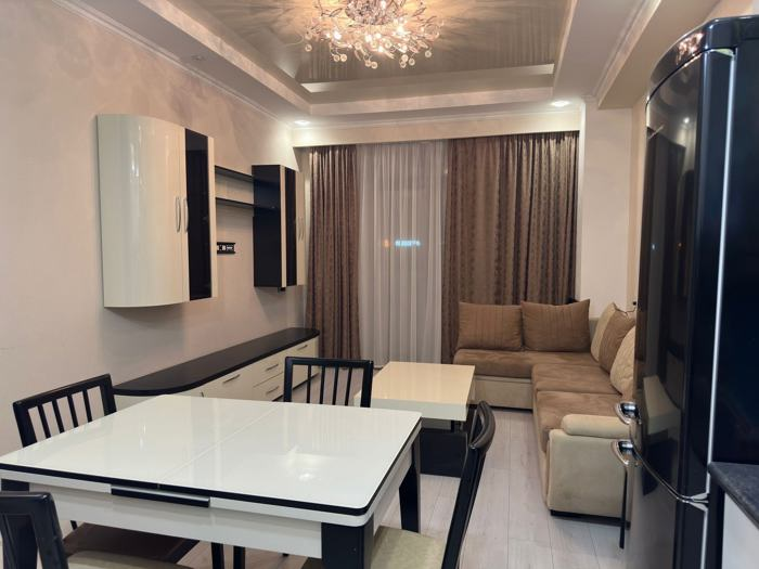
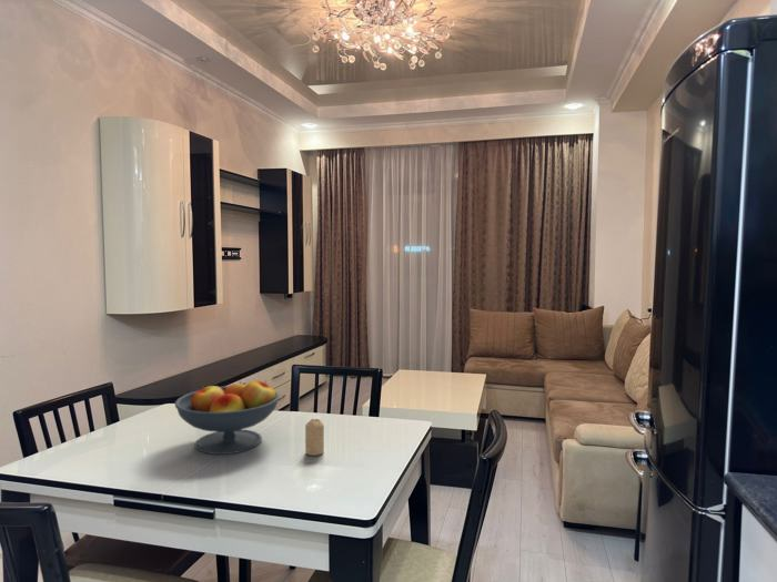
+ candle (314, 436)
+ fruit bowl (229, 412)
